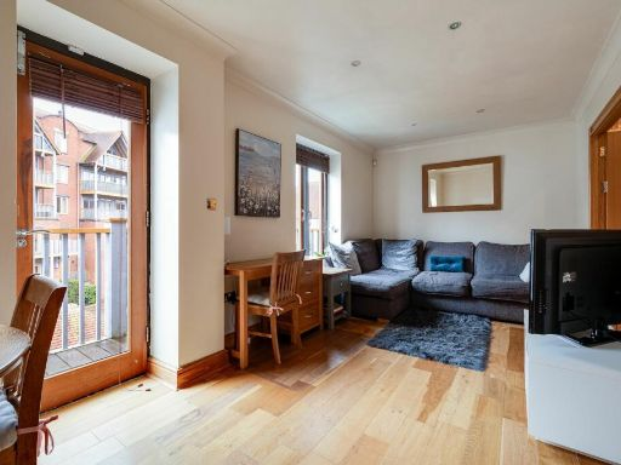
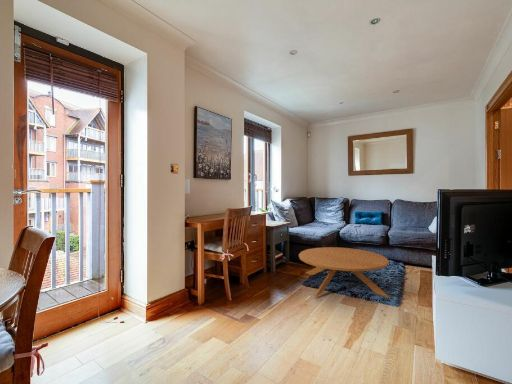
+ coffee table (341, 269)
